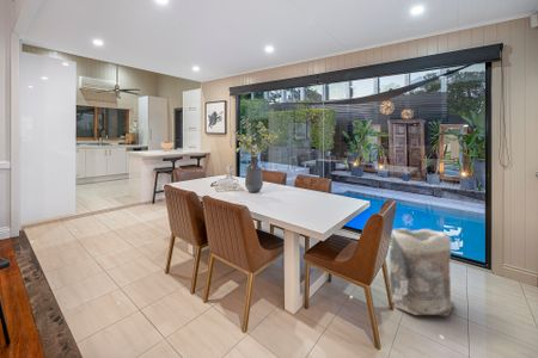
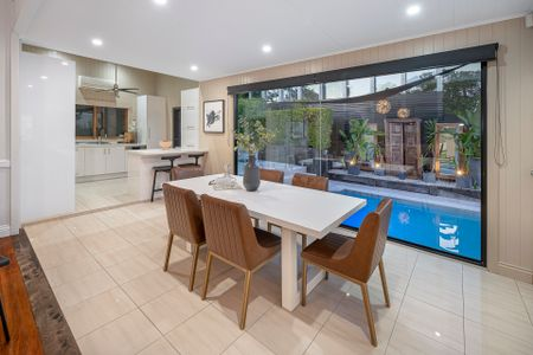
- bag (421, 265)
